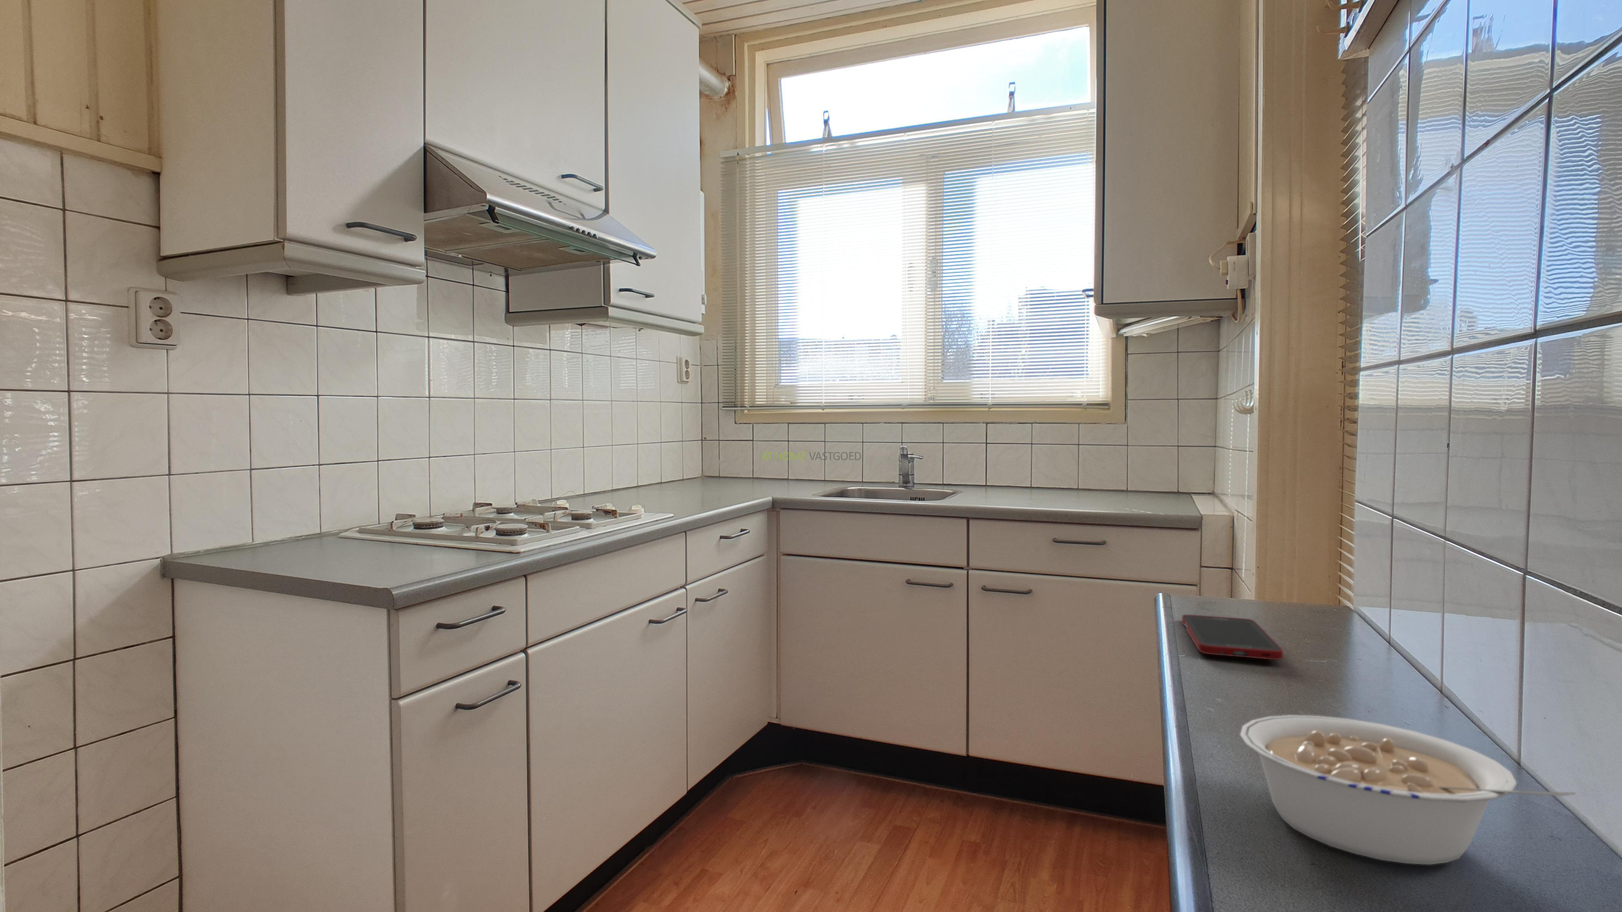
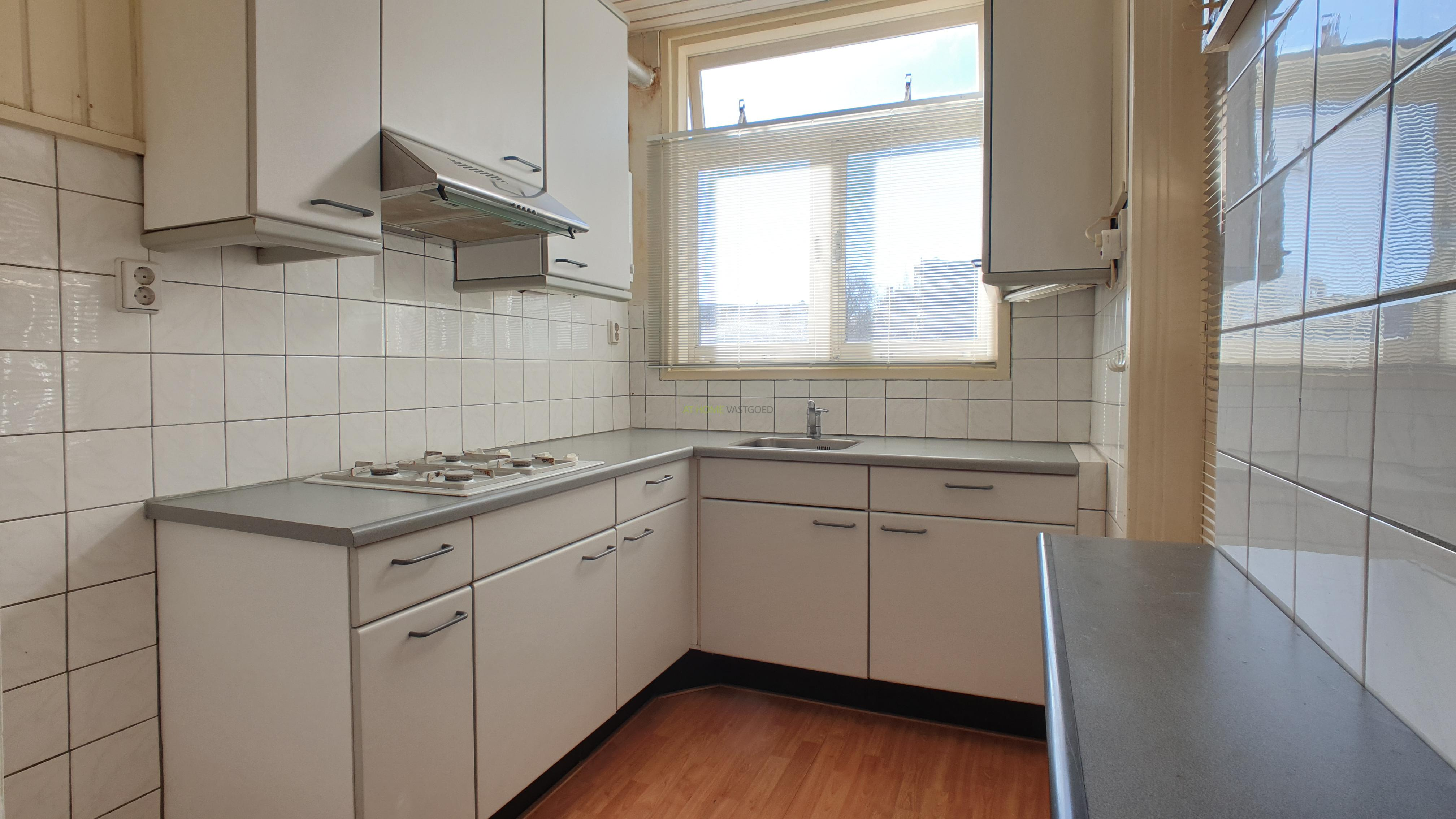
- cell phone (1228, 636)
- legume (1378, 783)
